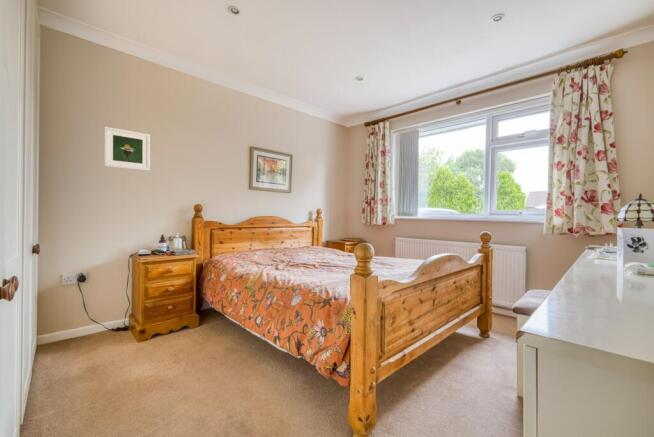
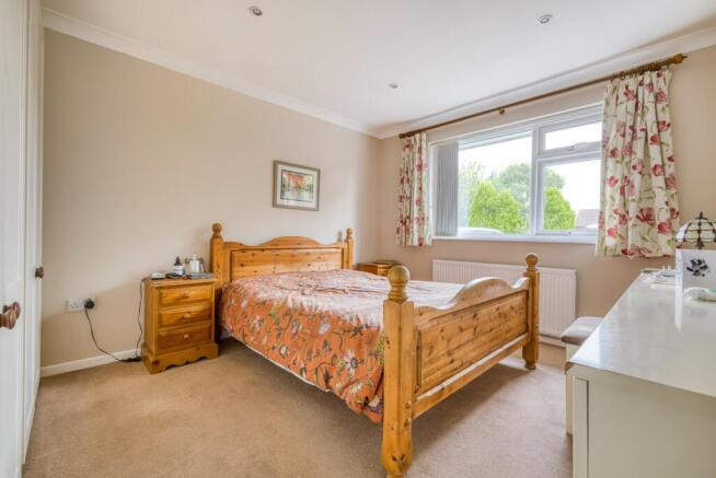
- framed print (128, 149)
